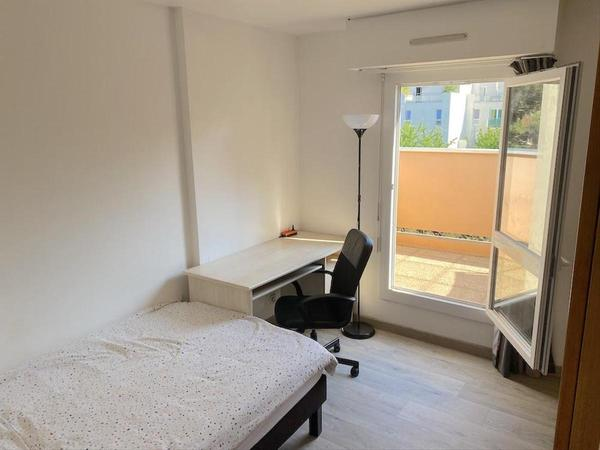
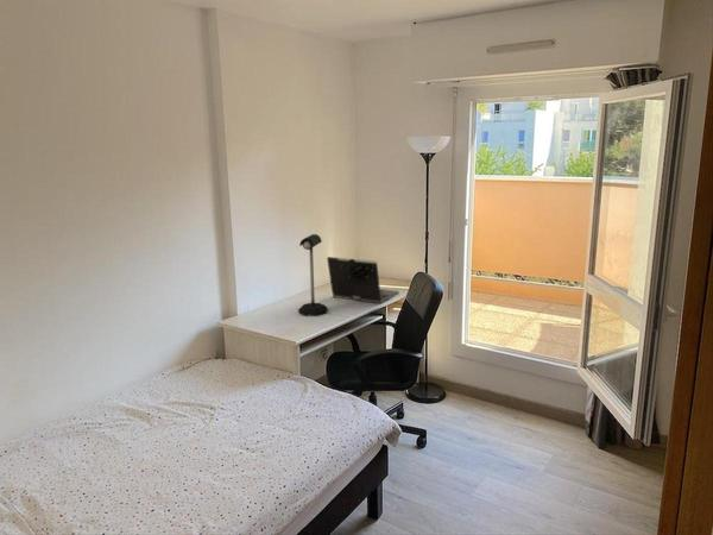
+ laptop (364, 275)
+ mailbox (311, 273)
